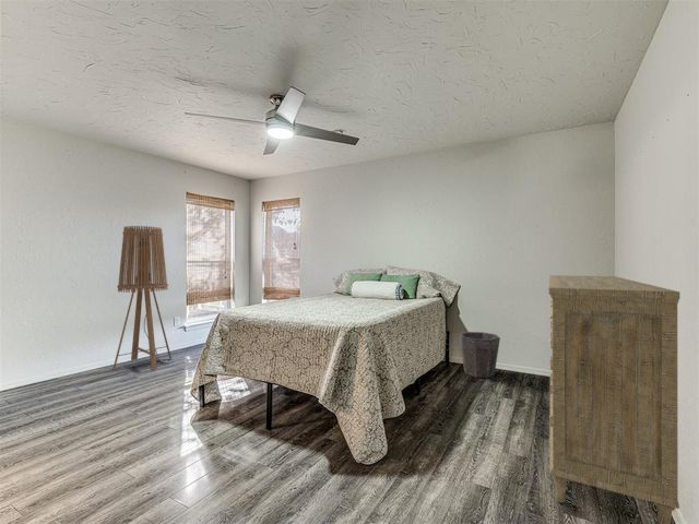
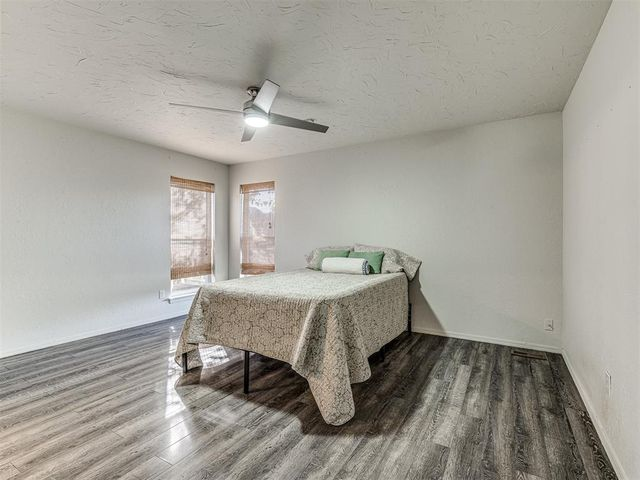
- dresser (591, 359)
- floor lamp (144, 295)
- waste bin (478, 354)
